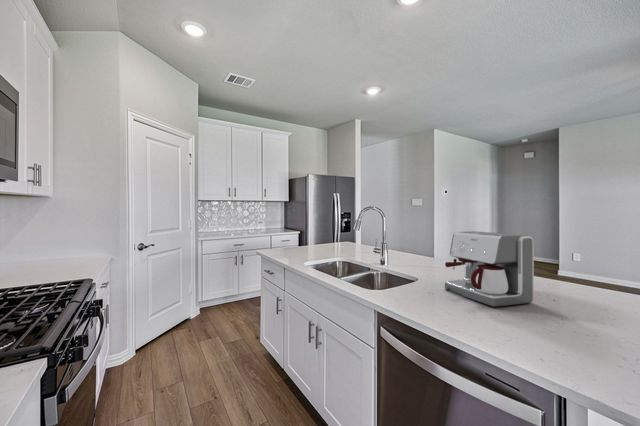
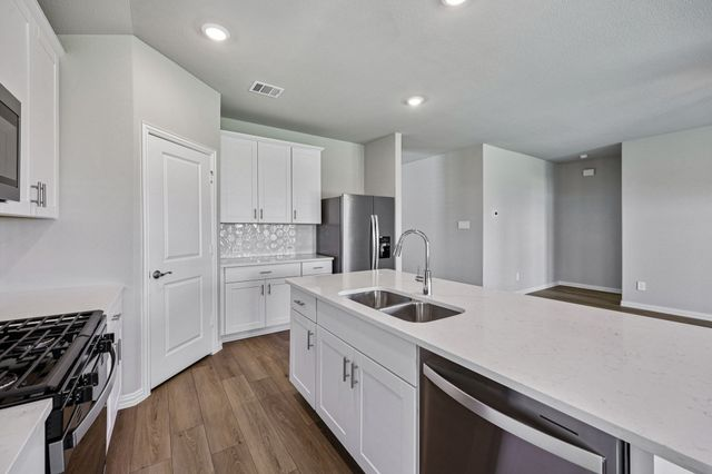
- coffee maker (485, 264)
